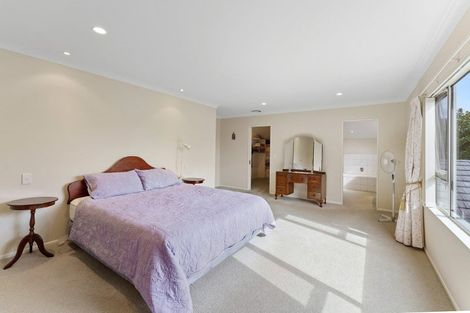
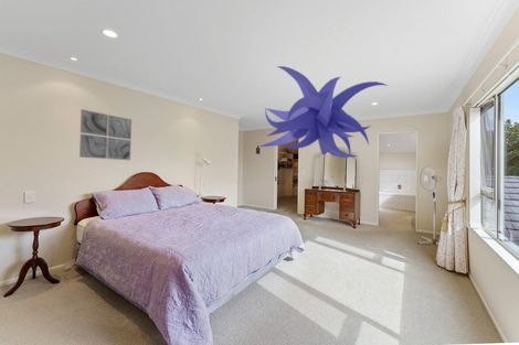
+ wall art (106, 136)
+ ceiling fan (314, 109)
